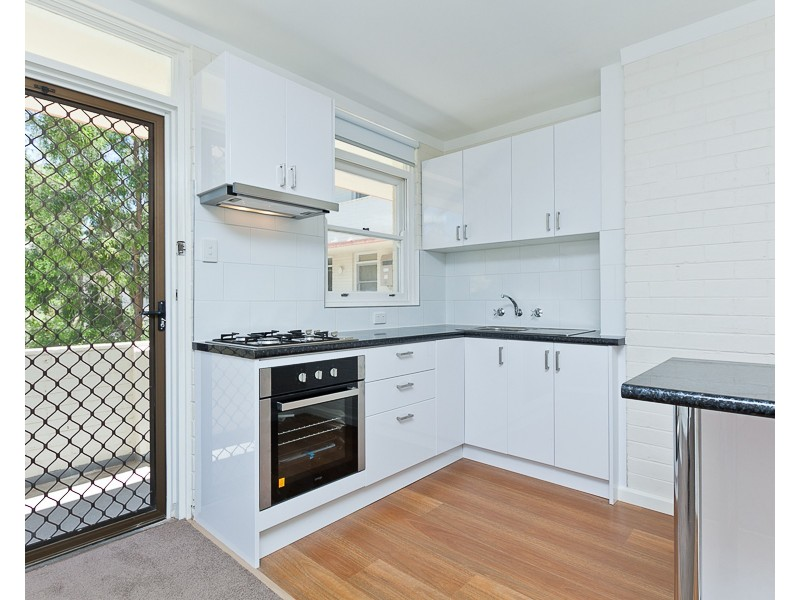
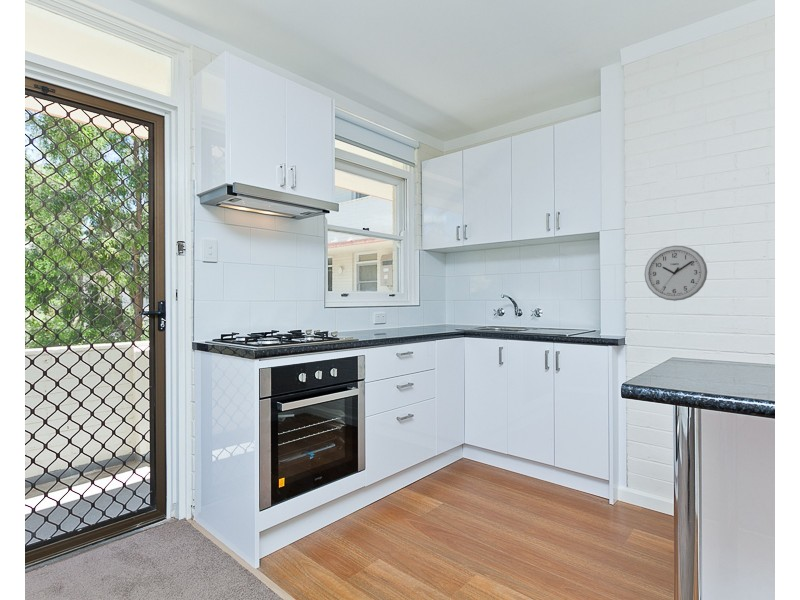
+ wall clock (674, 273)
